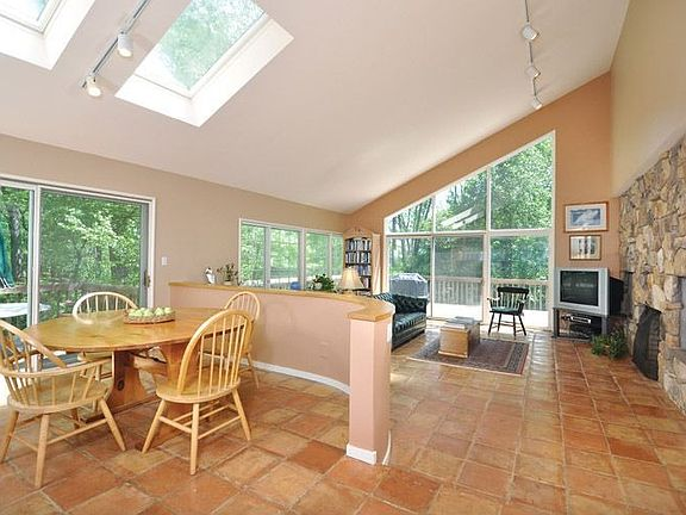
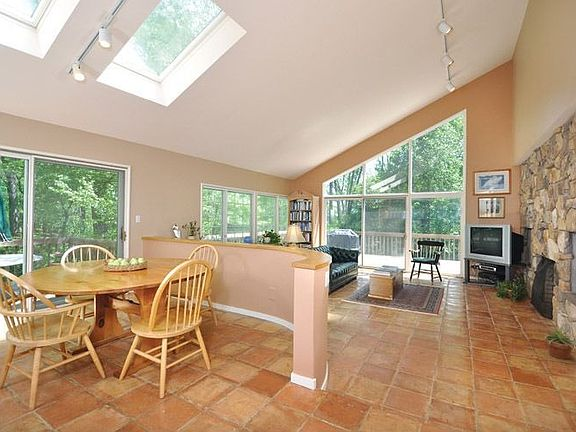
+ potted plant (558, 341)
